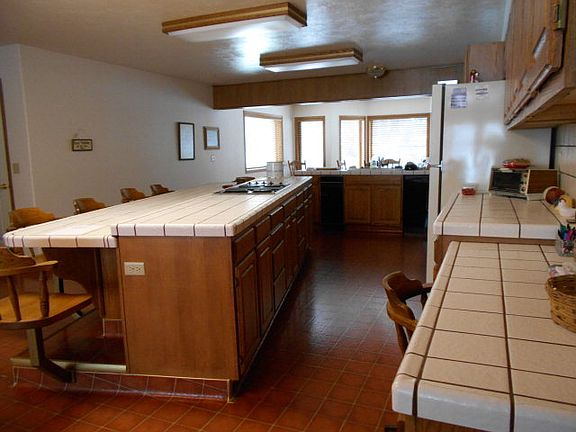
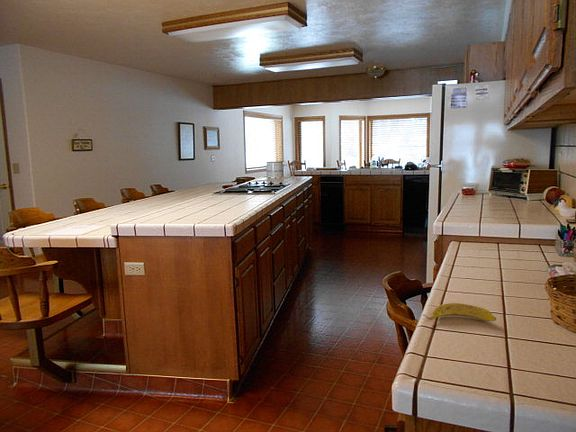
+ banana (459, 314)
